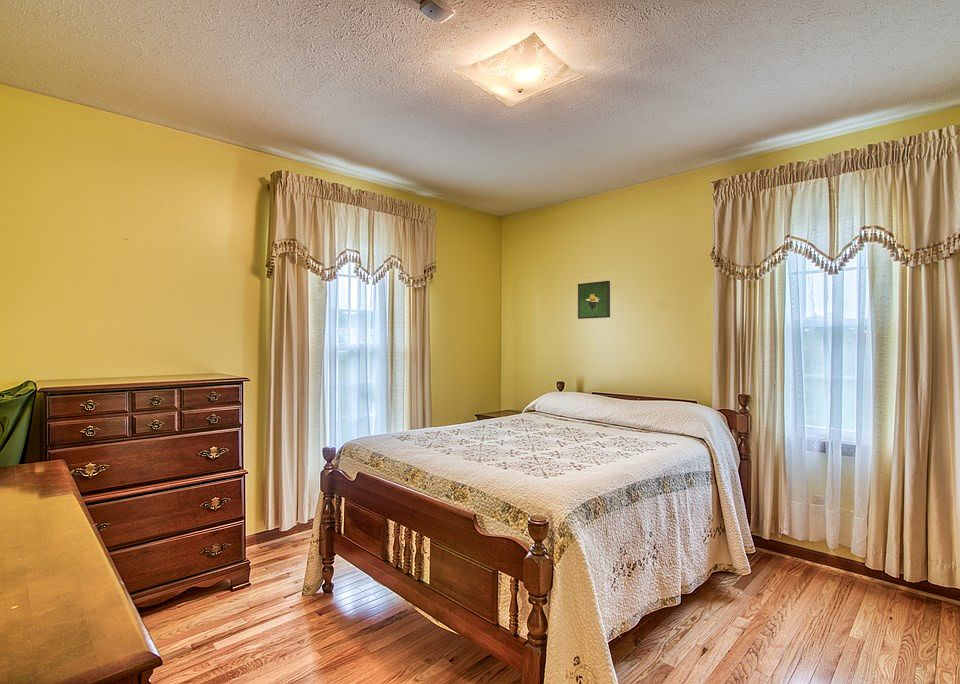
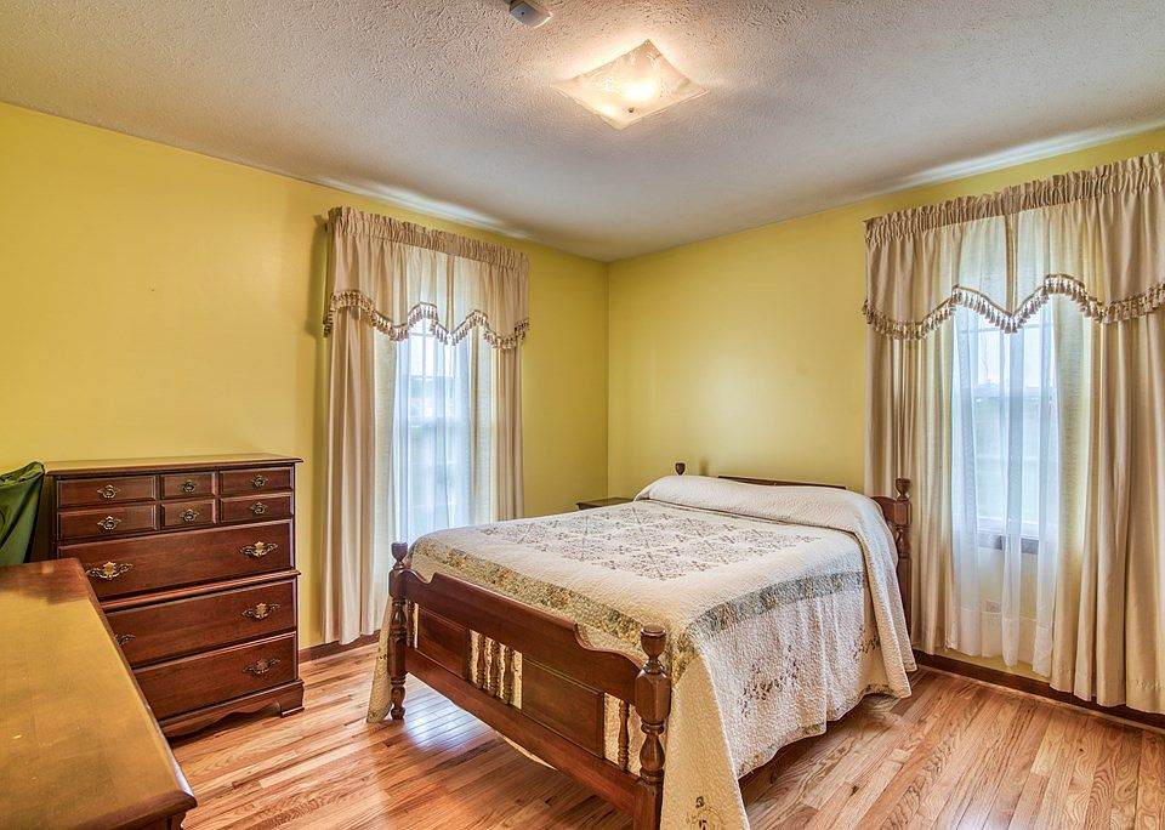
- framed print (593, 300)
